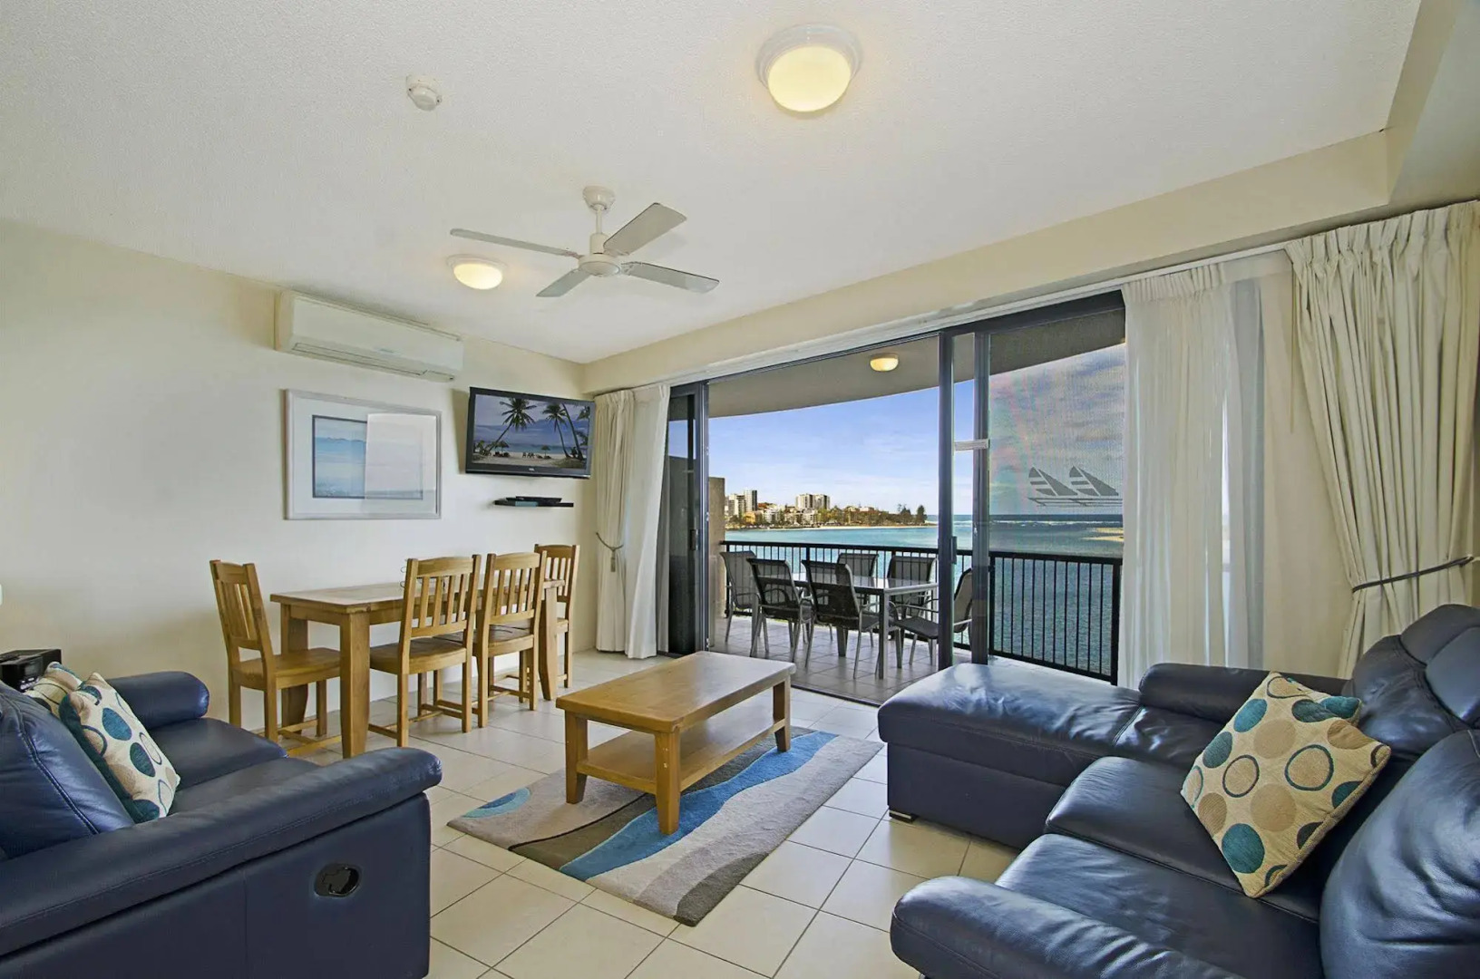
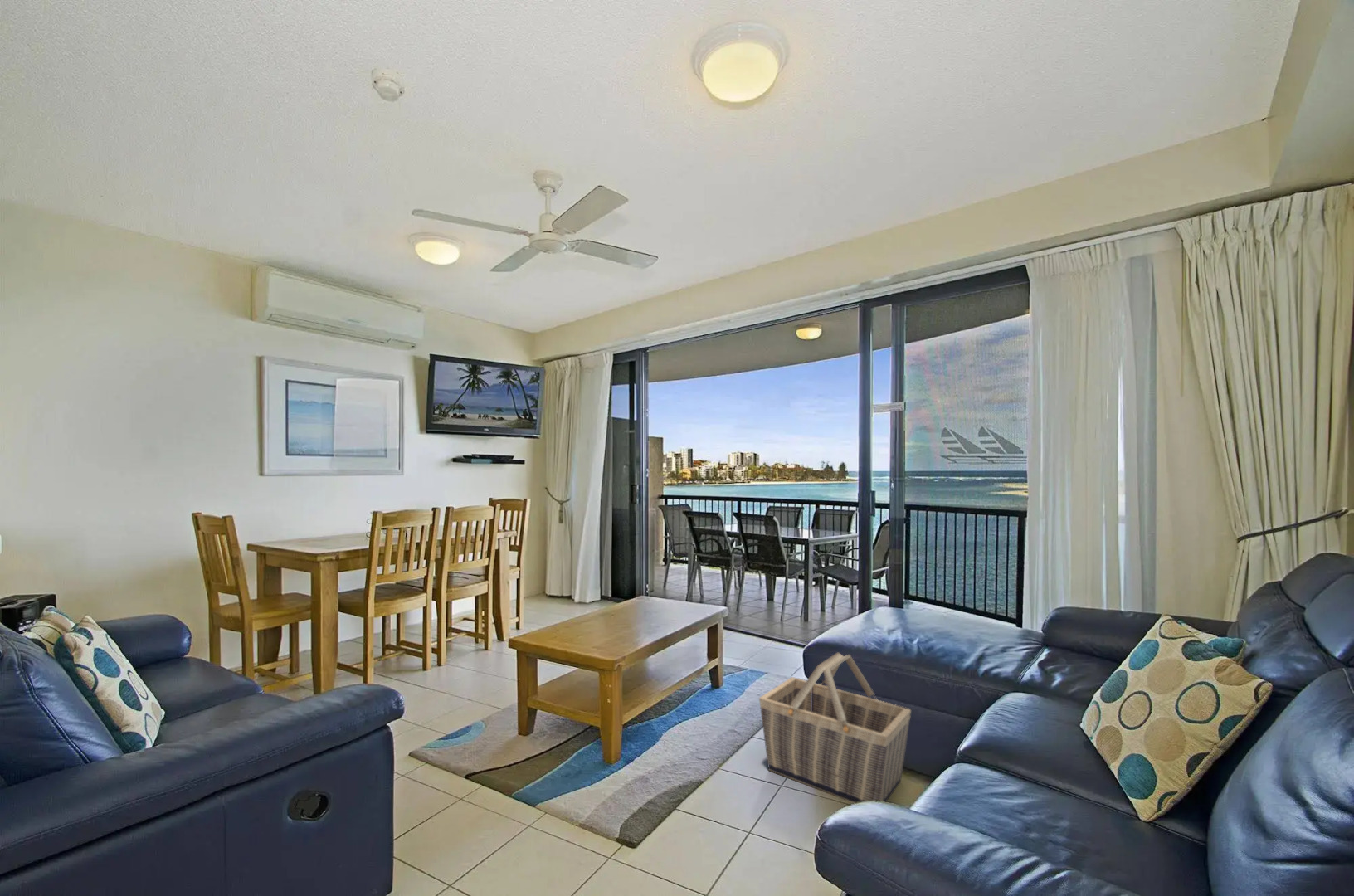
+ basket (833, 718)
